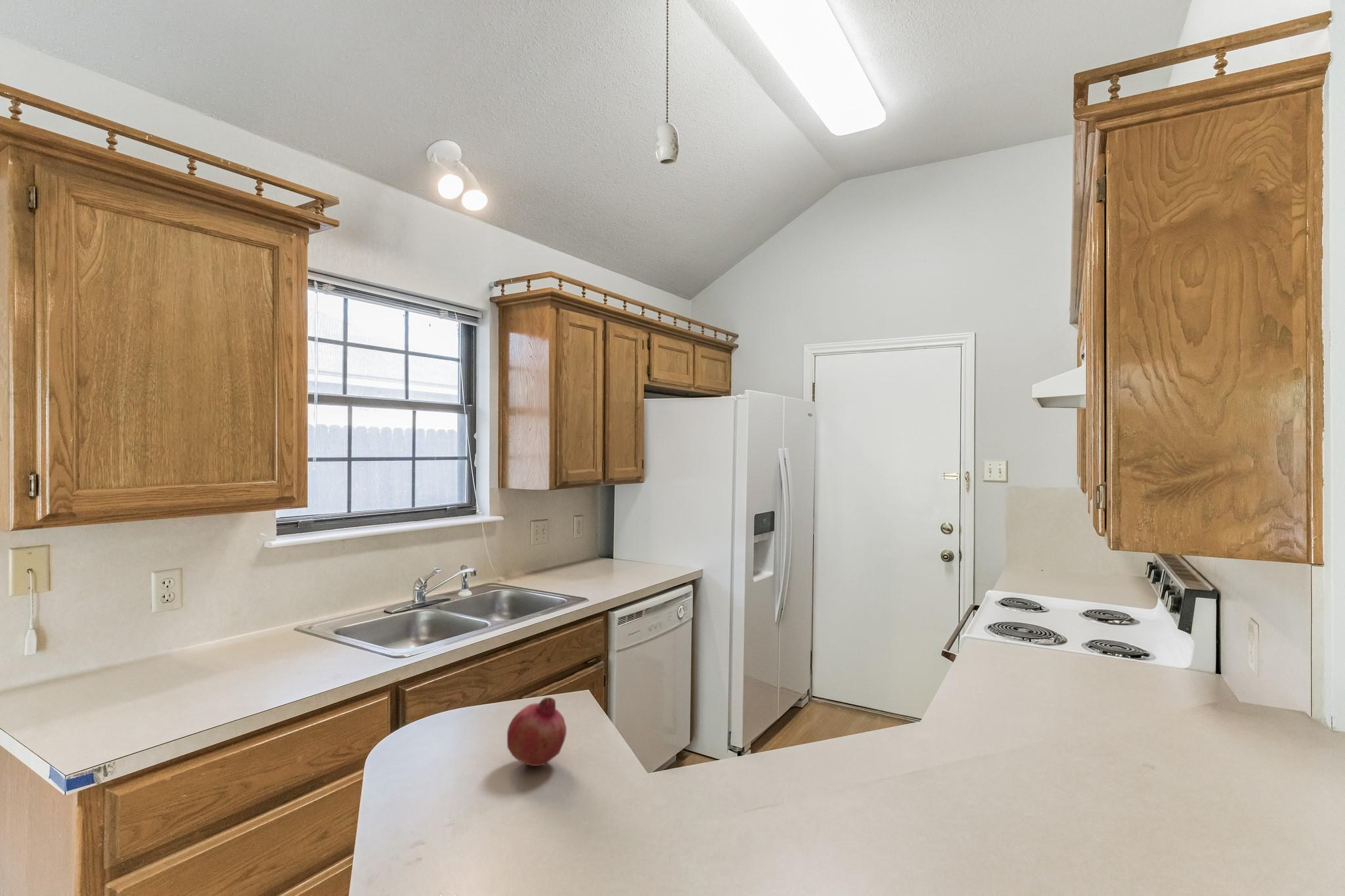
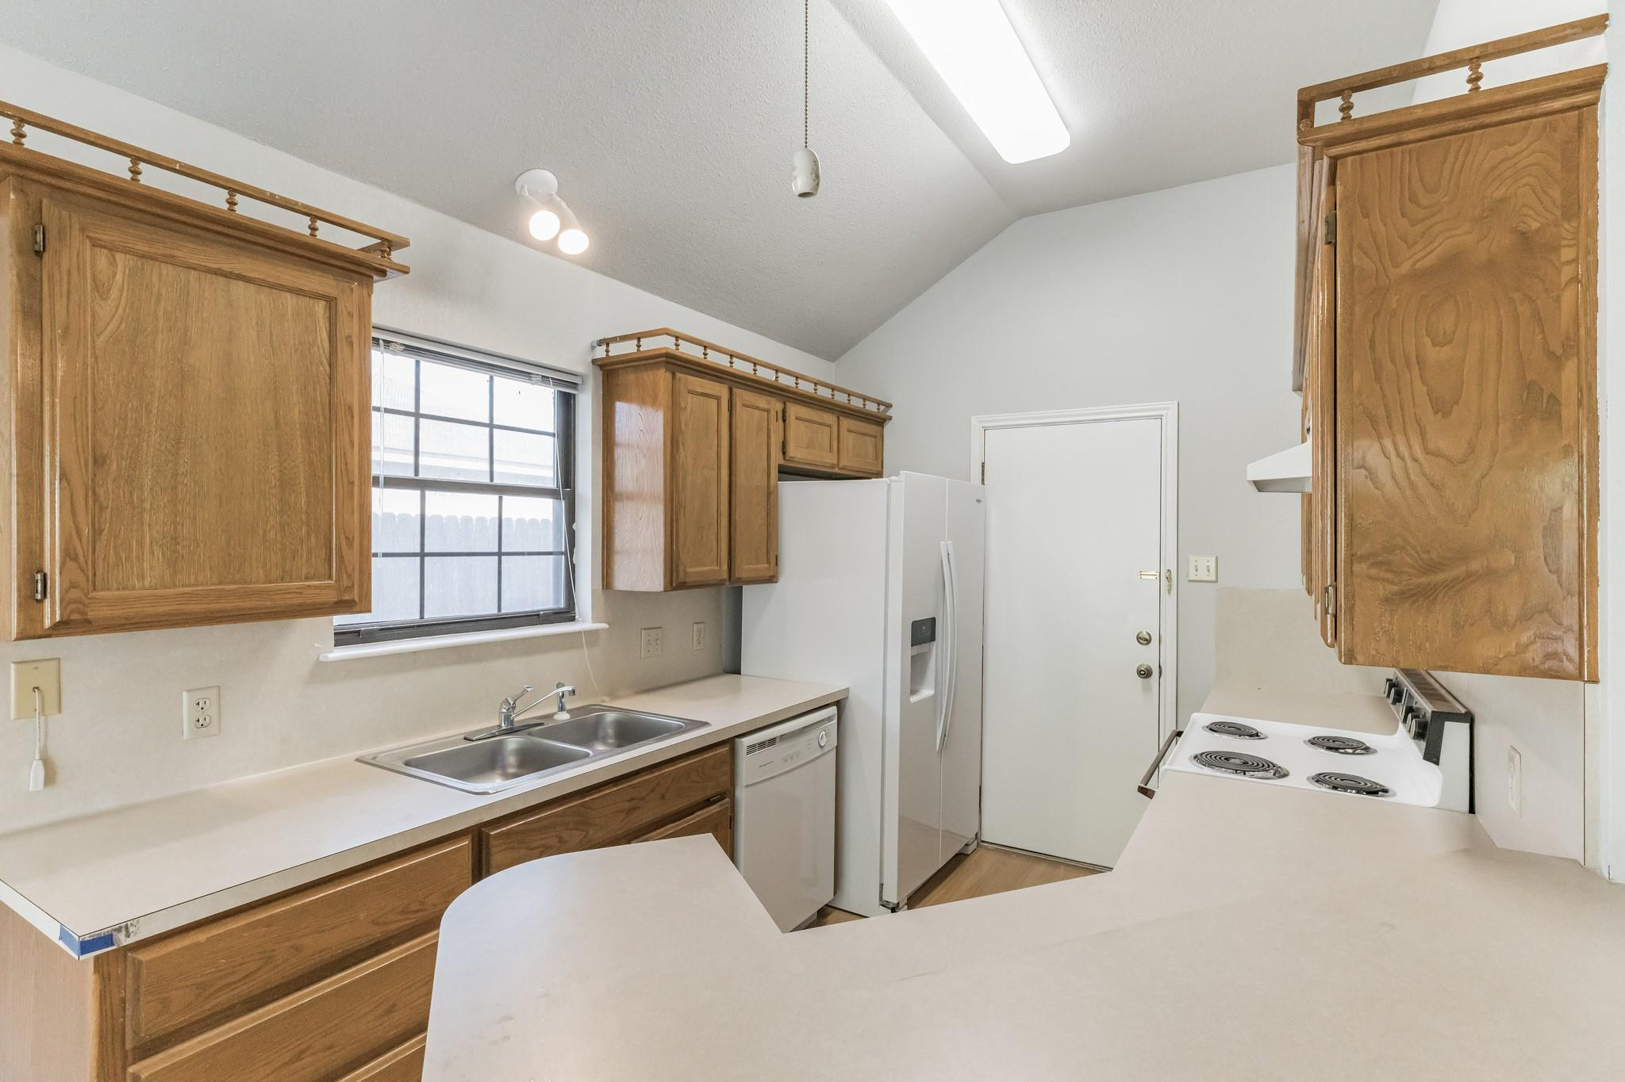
- fruit (537, 729)
